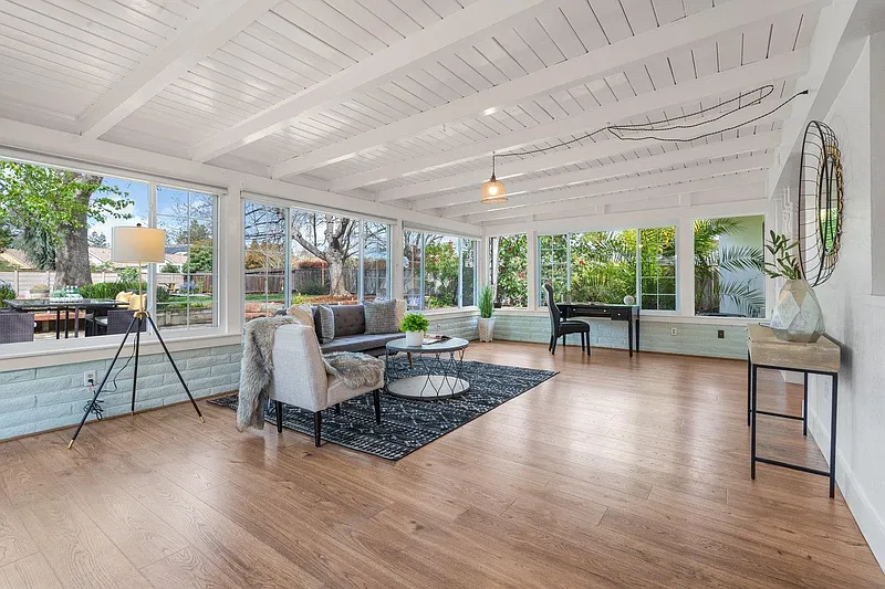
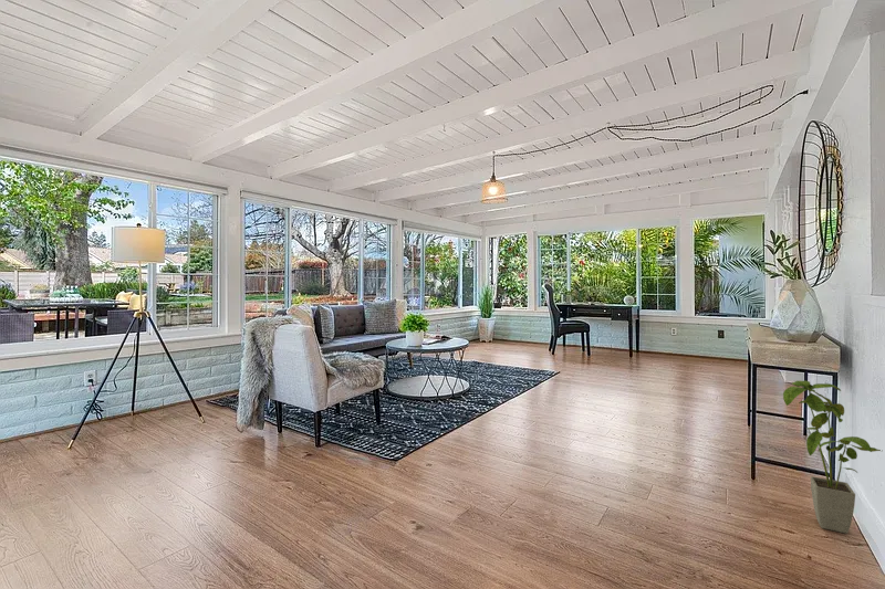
+ house plant (829, 456)
